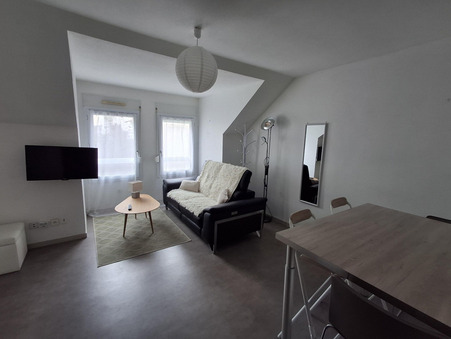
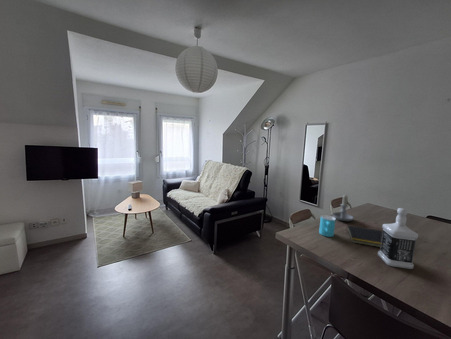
+ candle (343, 206)
+ bottle (398, 235)
+ cup (326, 226)
+ notepad (371, 236)
